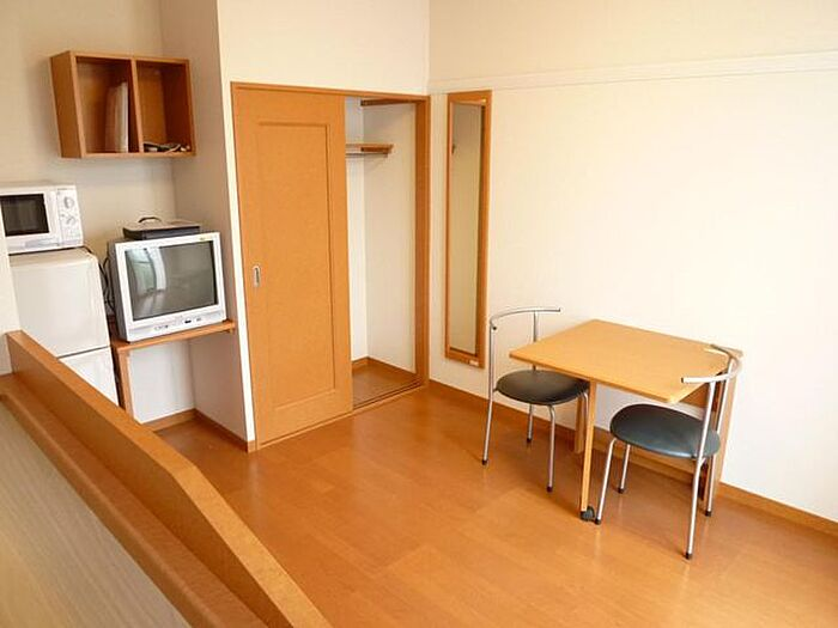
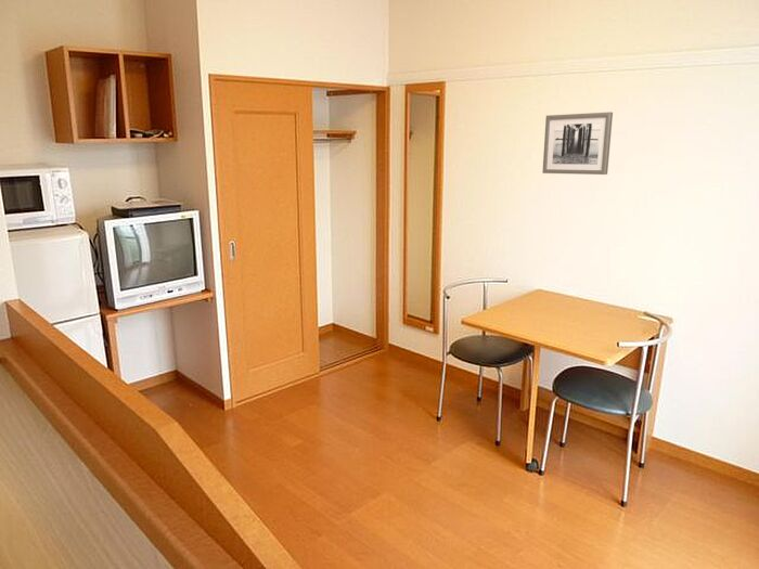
+ wall art (576, 144)
